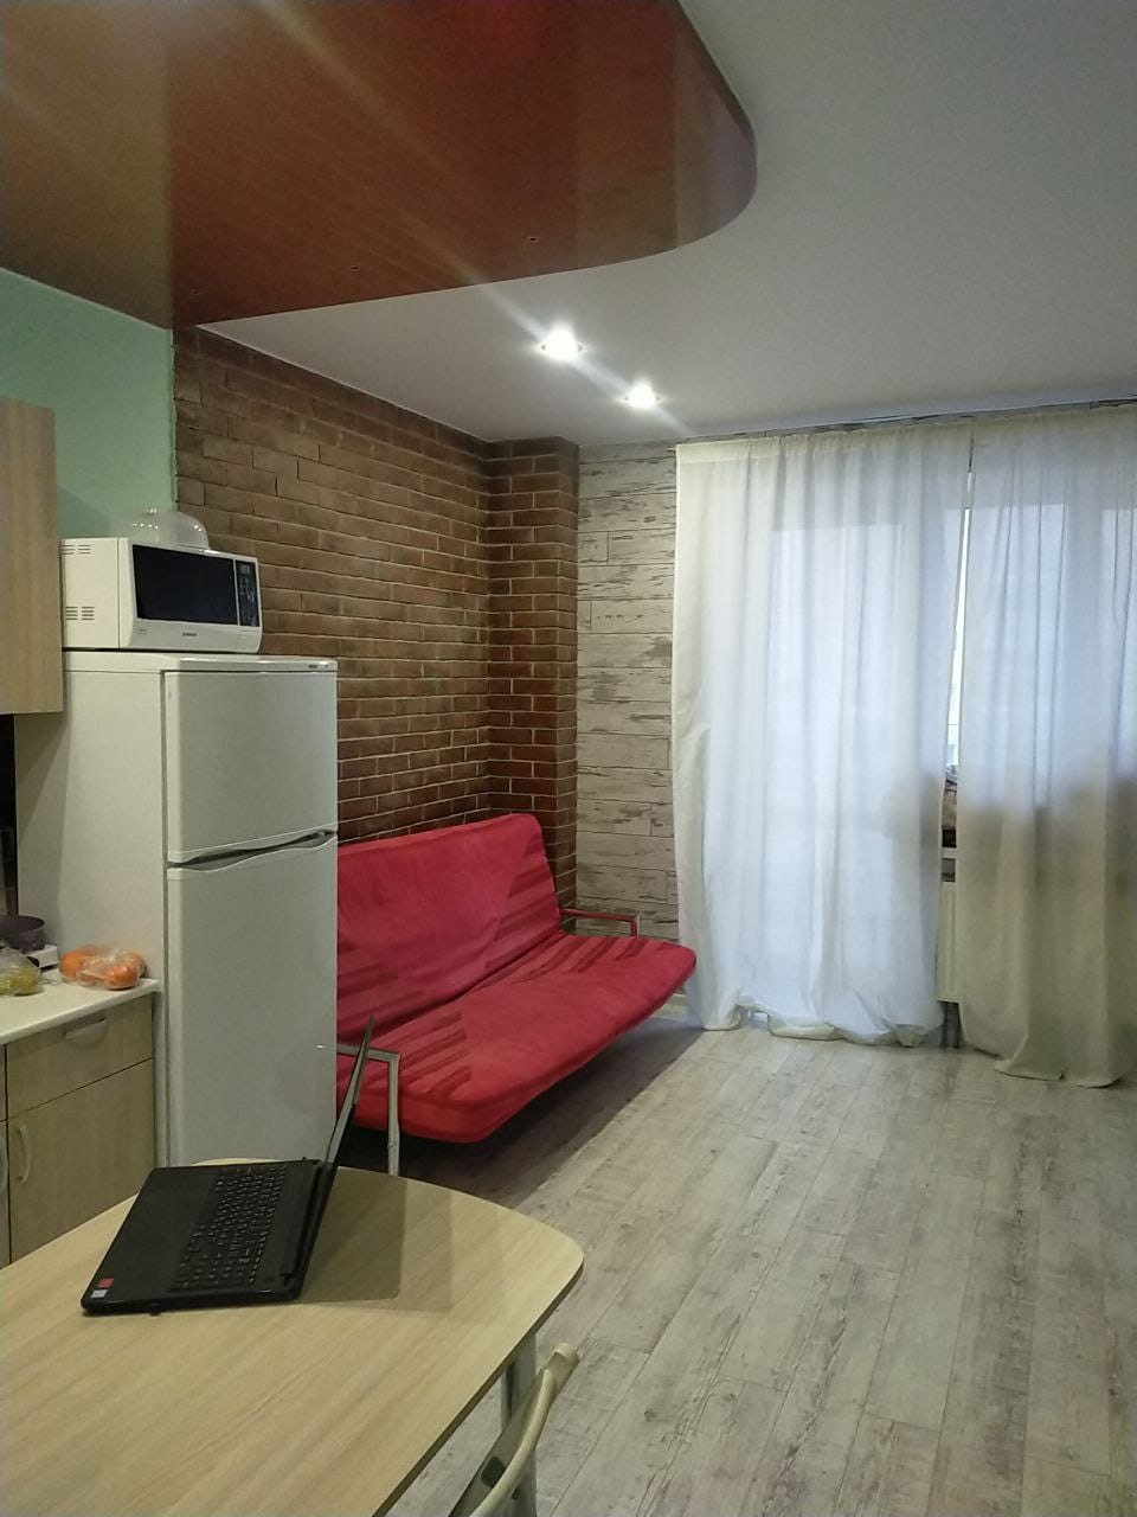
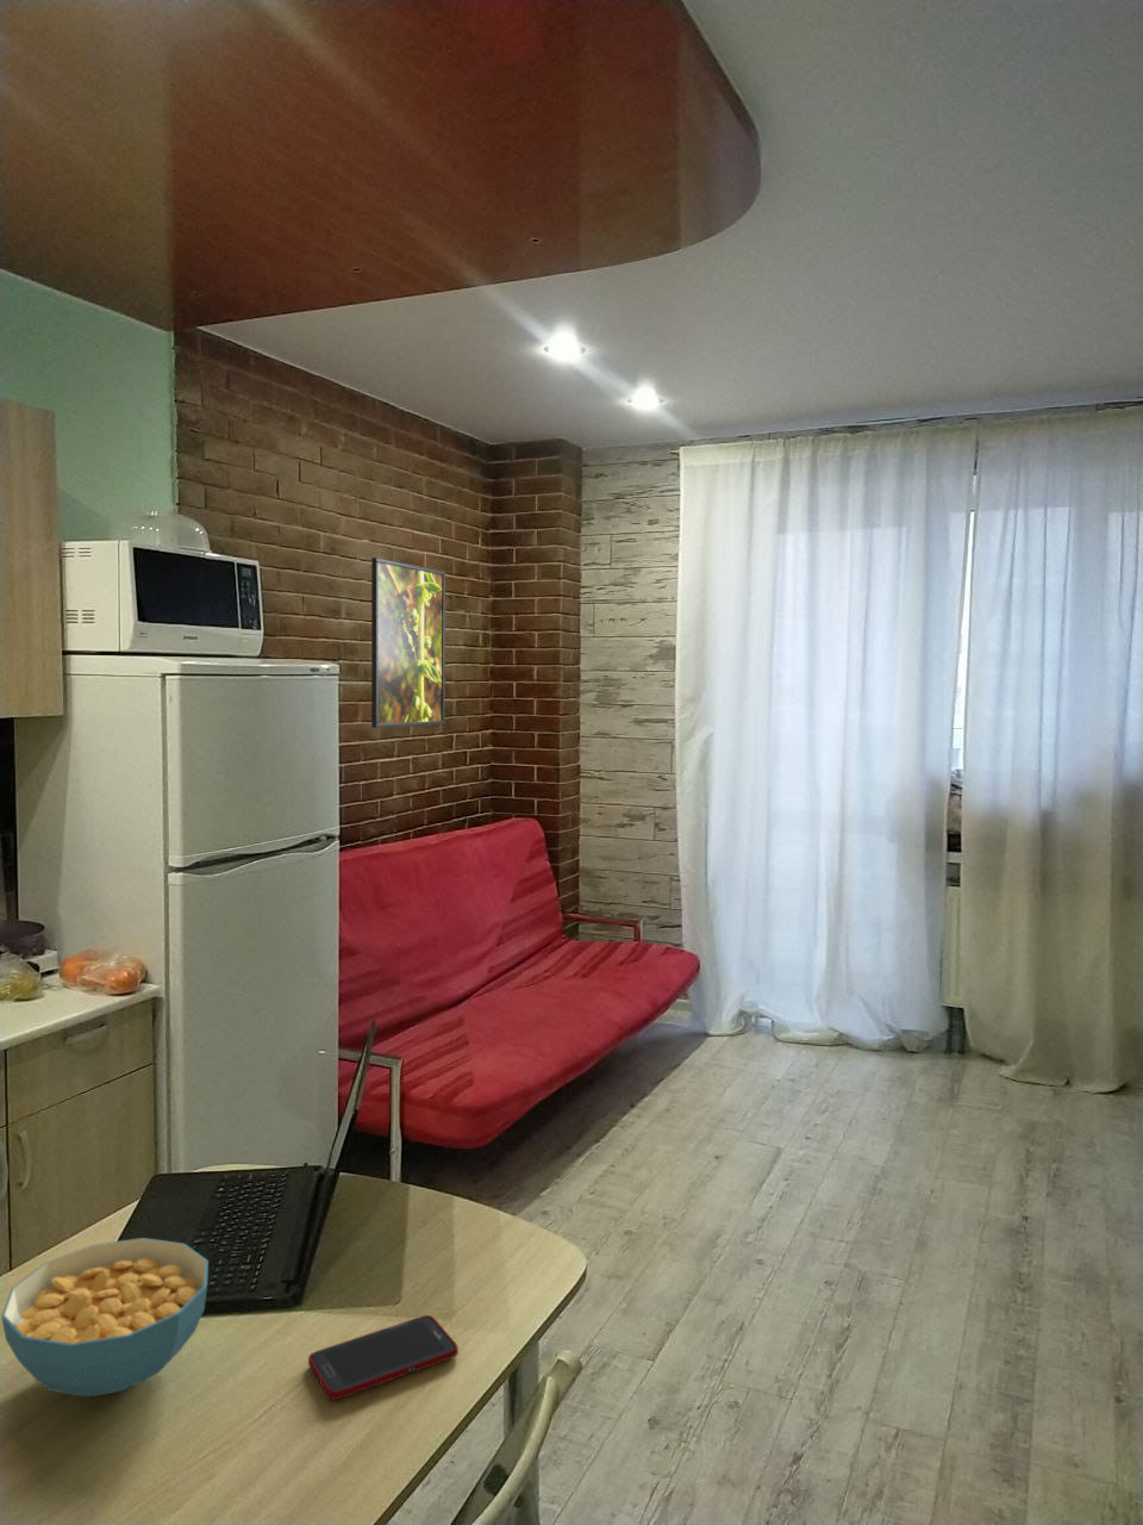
+ cell phone (383, 1354)
+ cereal bowl (109, 1330)
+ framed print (409, 646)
